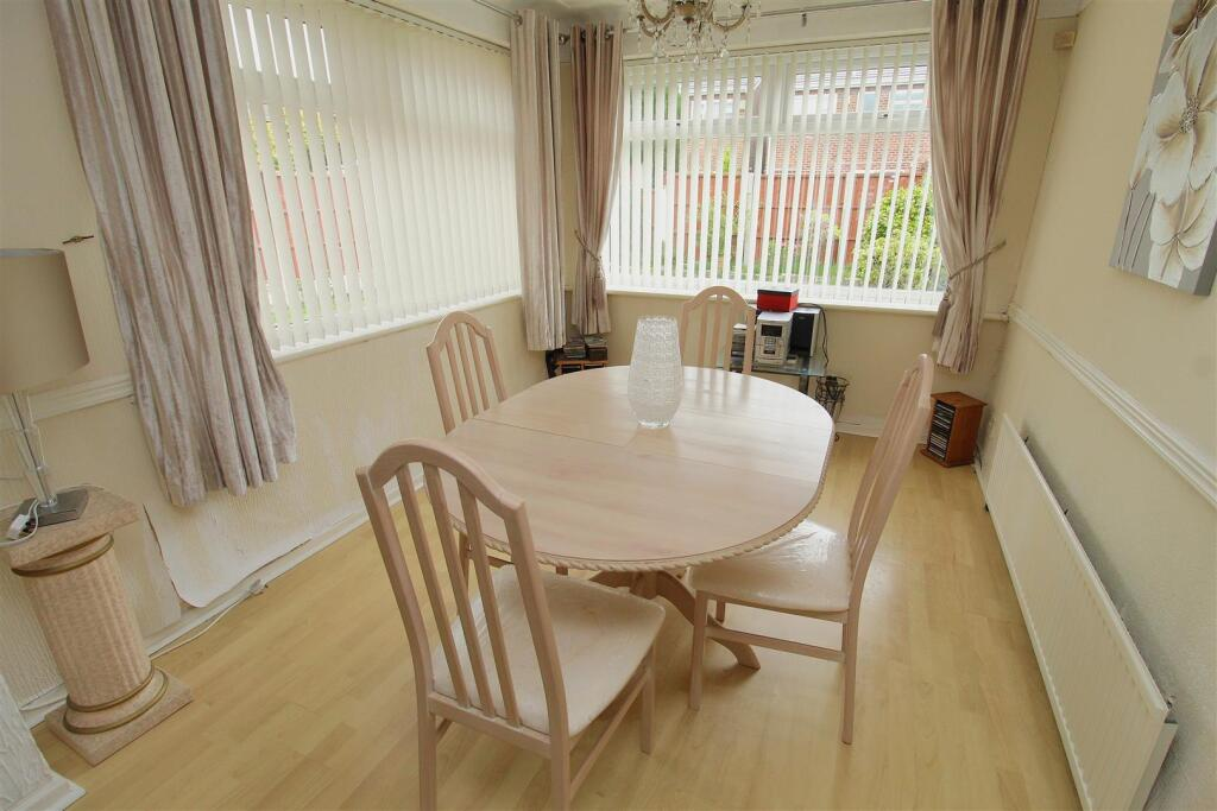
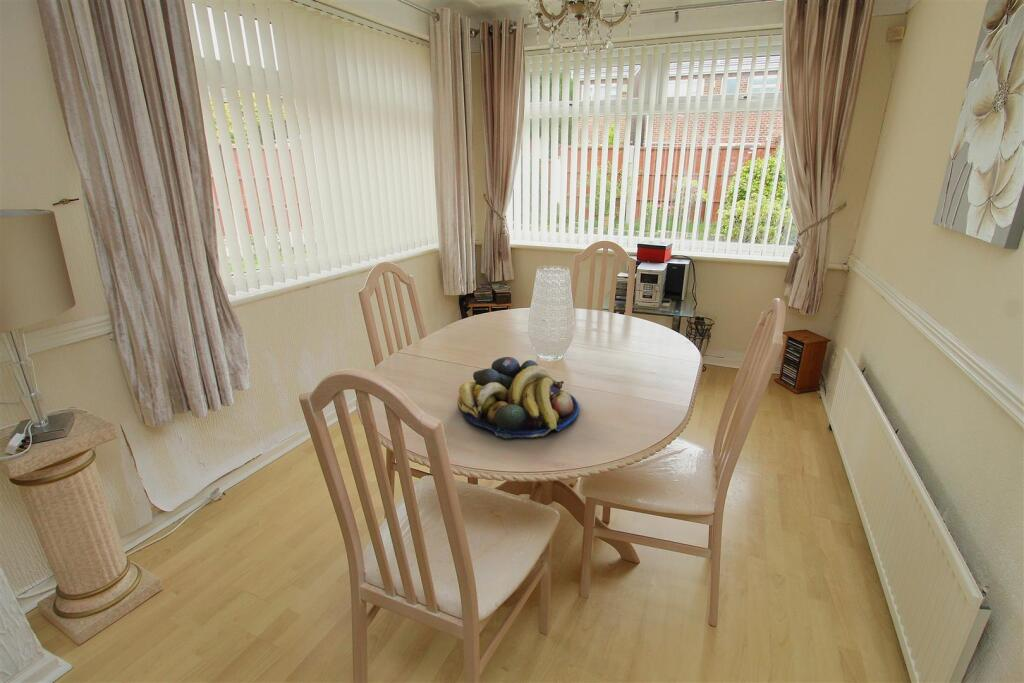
+ fruit bowl (520, 387)
